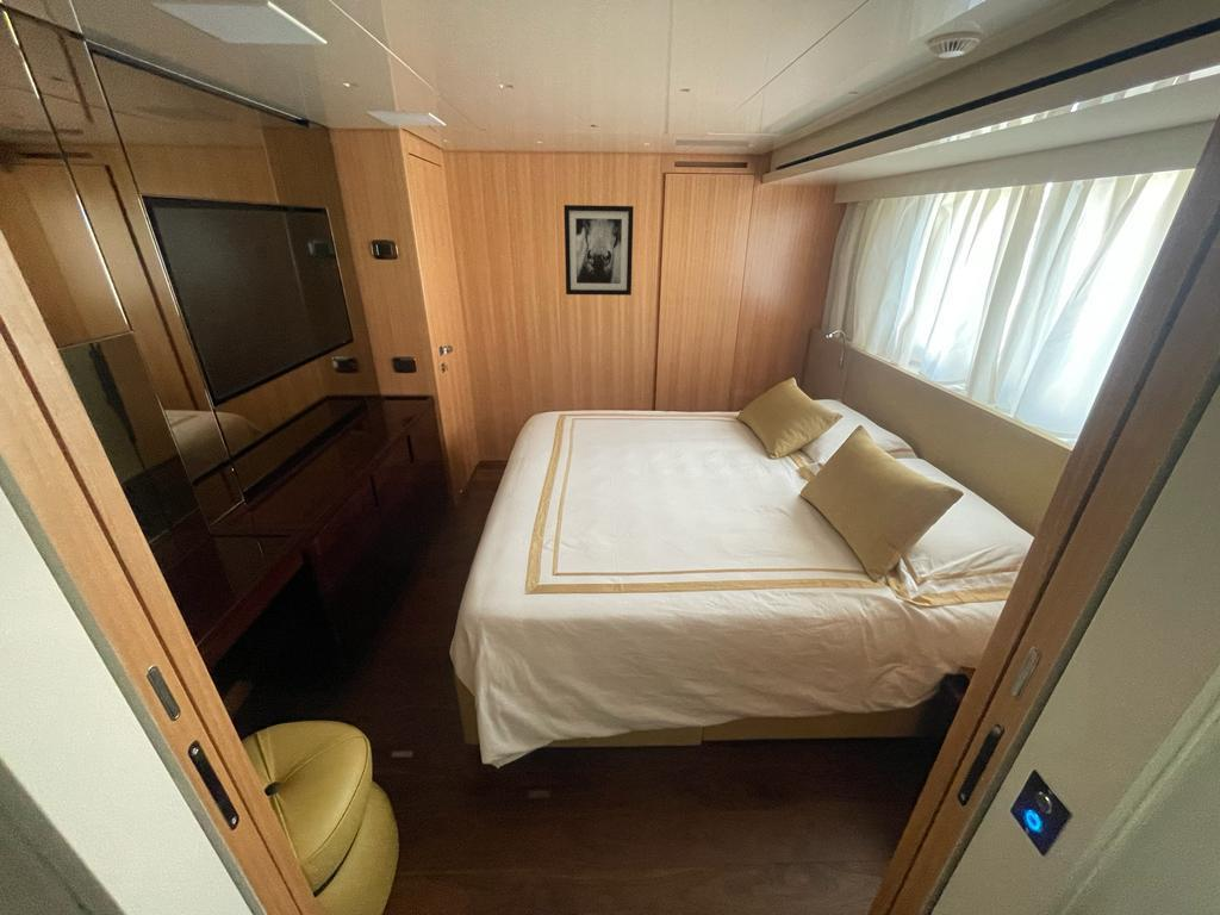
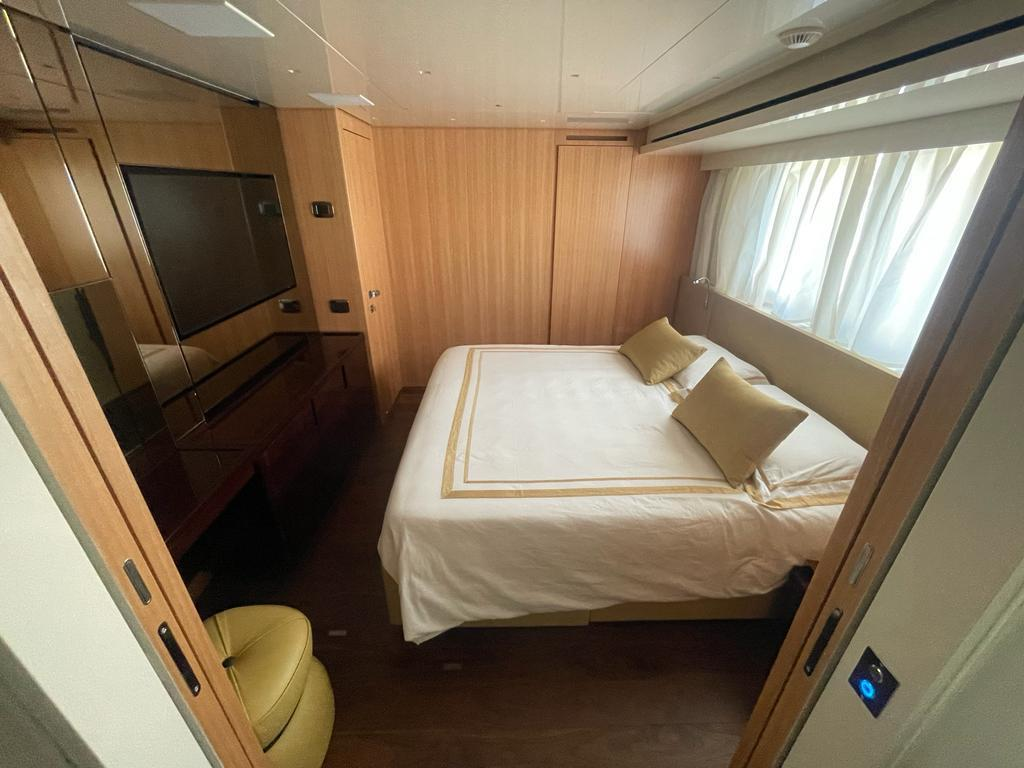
- wall art (598, 251)
